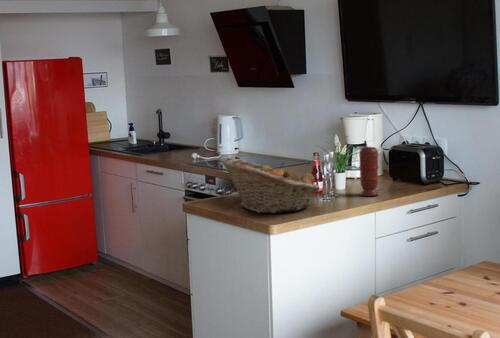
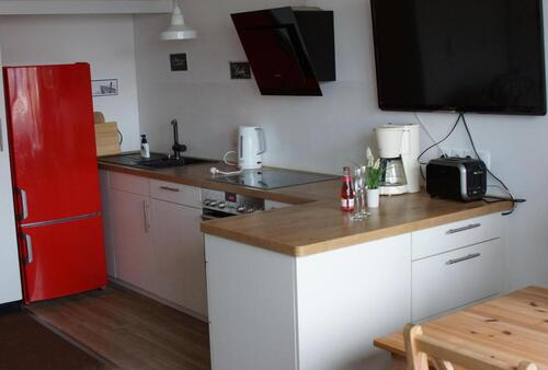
- fruit basket (269, 181)
- spice grinder (368, 171)
